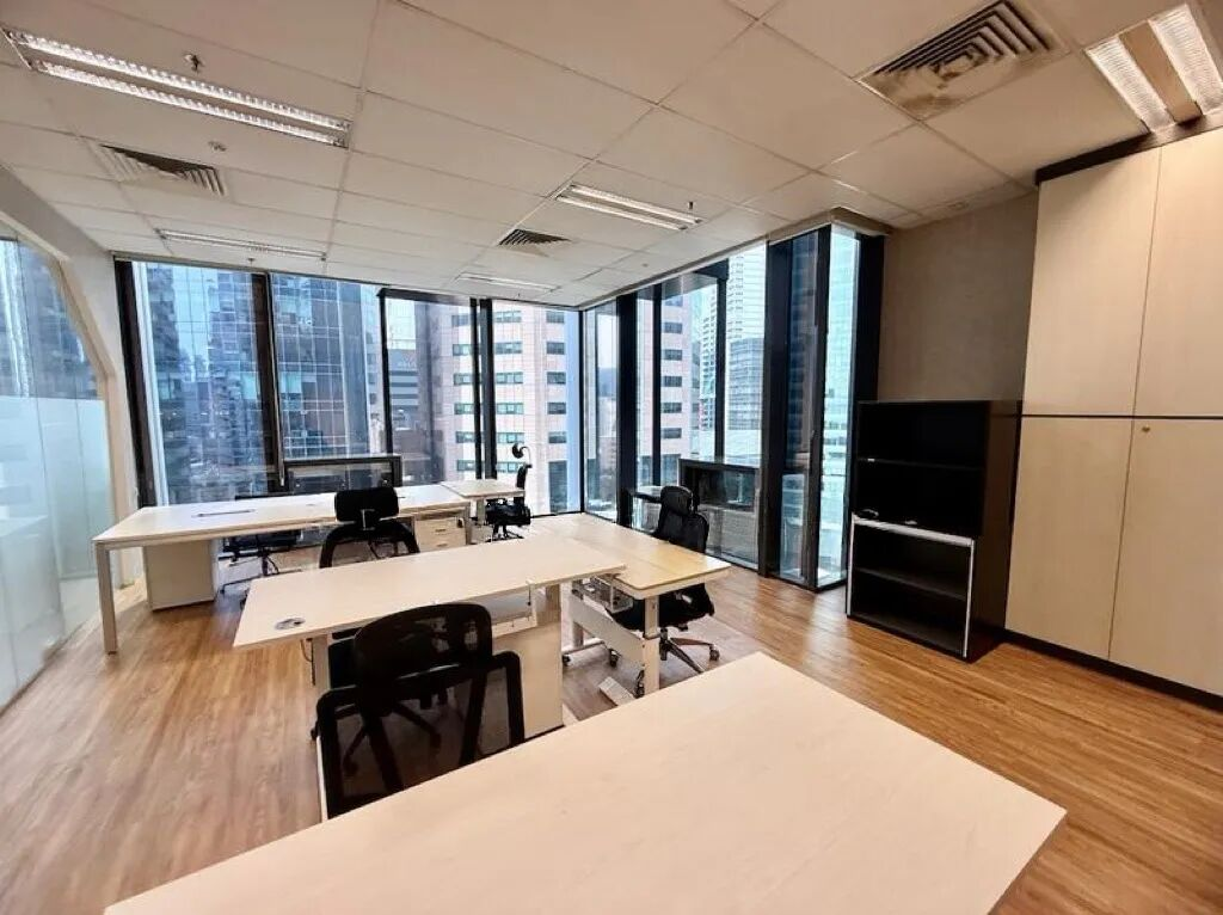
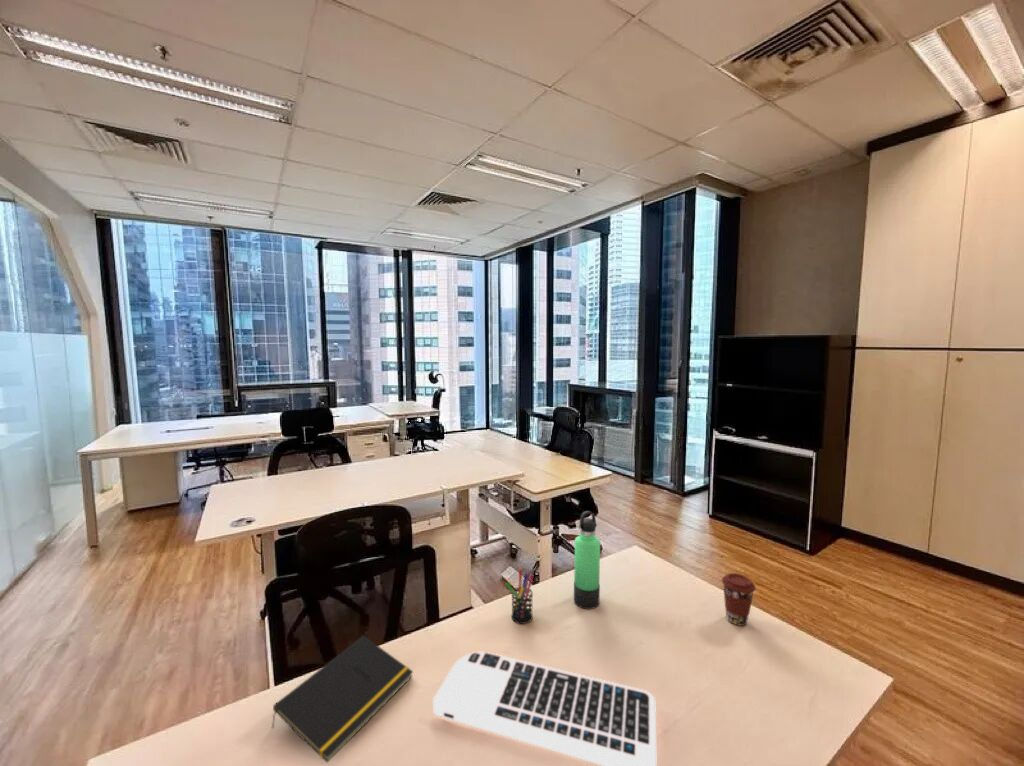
+ pen holder (519, 595)
+ coffee cup (737, 599)
+ keyboard (543, 702)
+ thermos bottle (587, 556)
+ notepad (348, 689)
